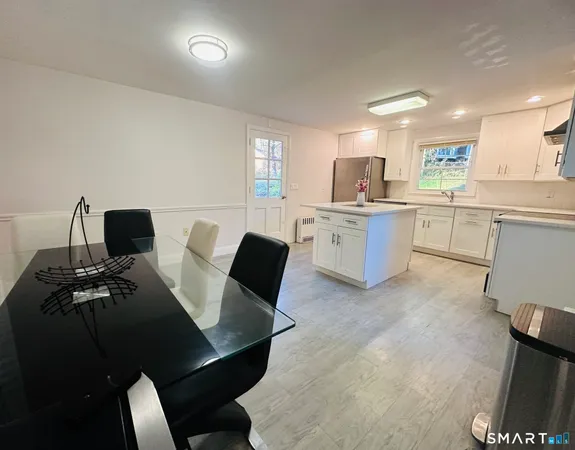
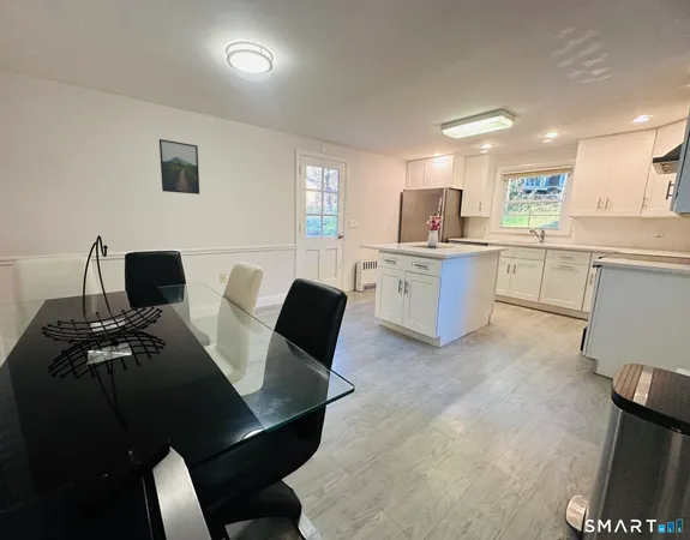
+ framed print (180, 168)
